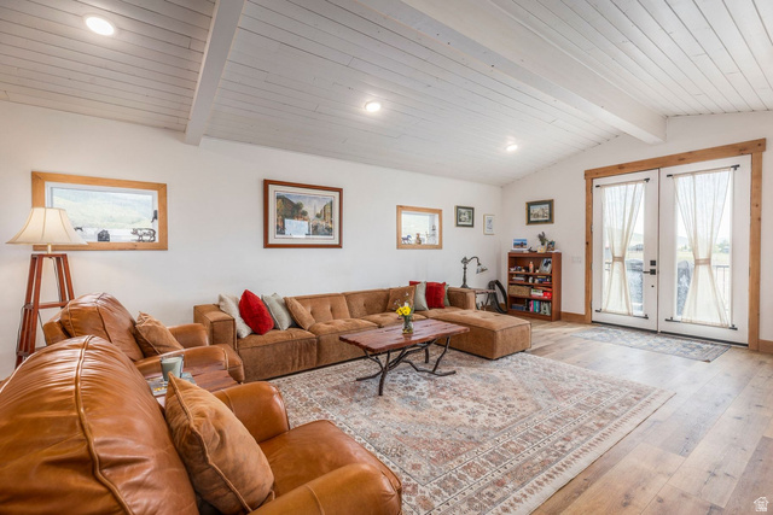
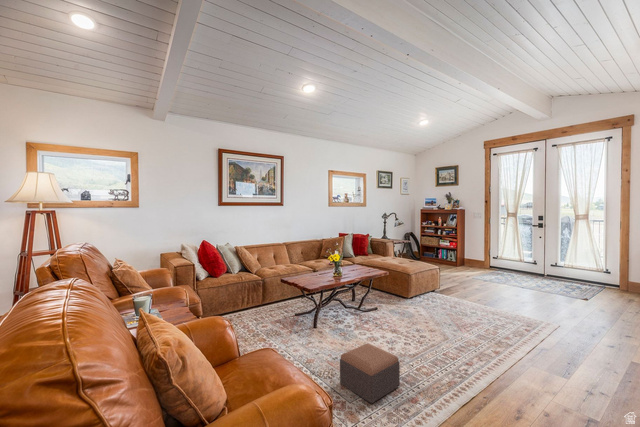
+ footstool (369, 369)
